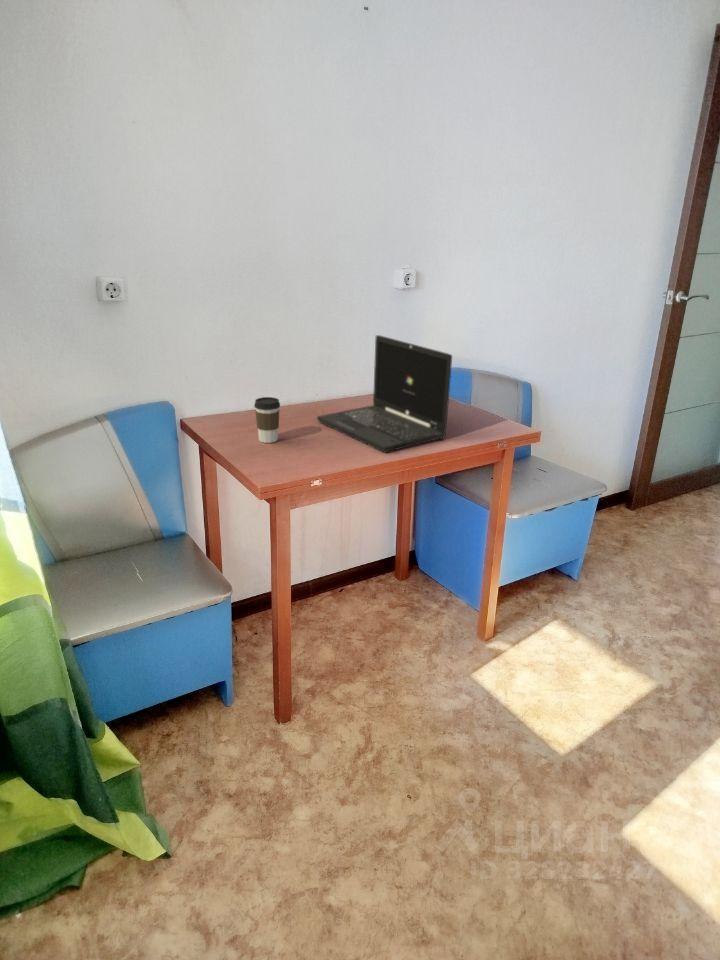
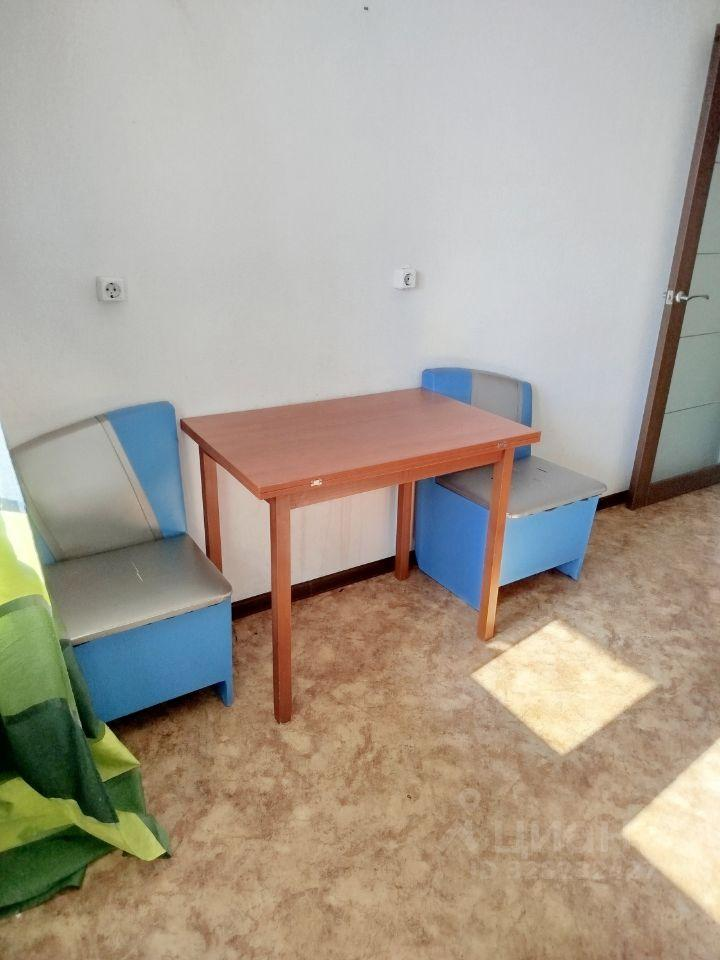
- laptop (381, 390)
- coffee cup (267, 420)
